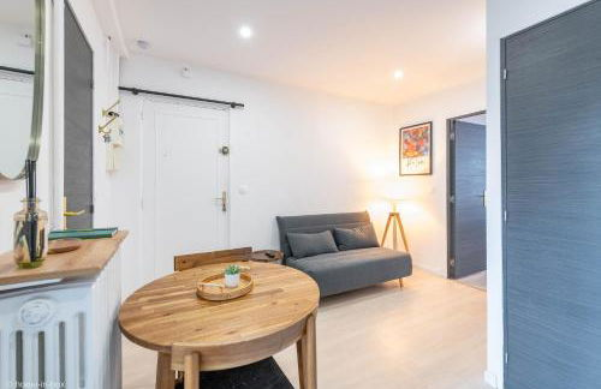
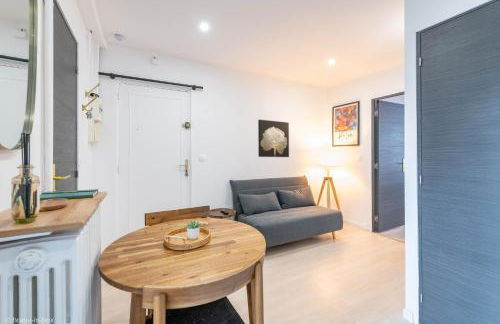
+ wall art (274, 139)
